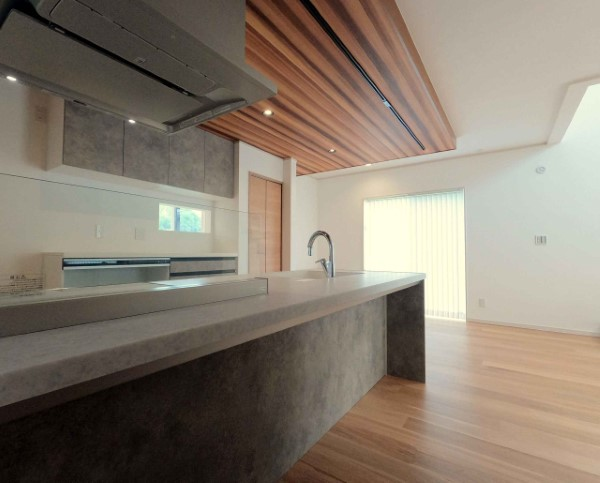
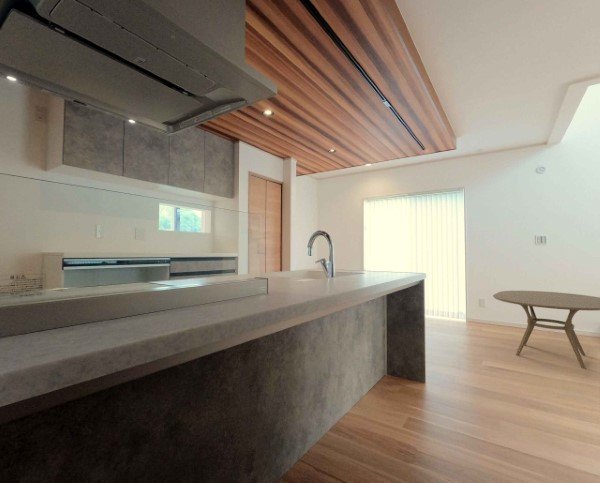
+ dining table (549, 326)
